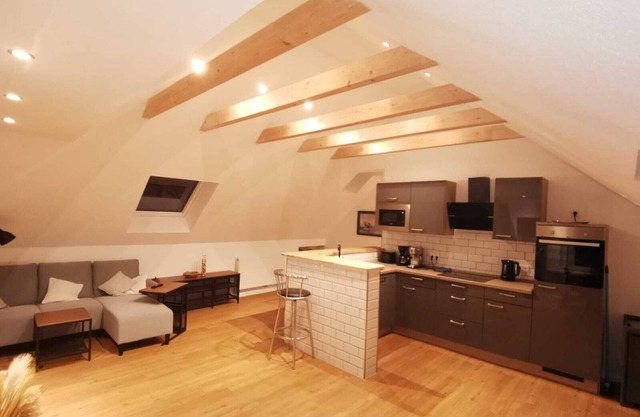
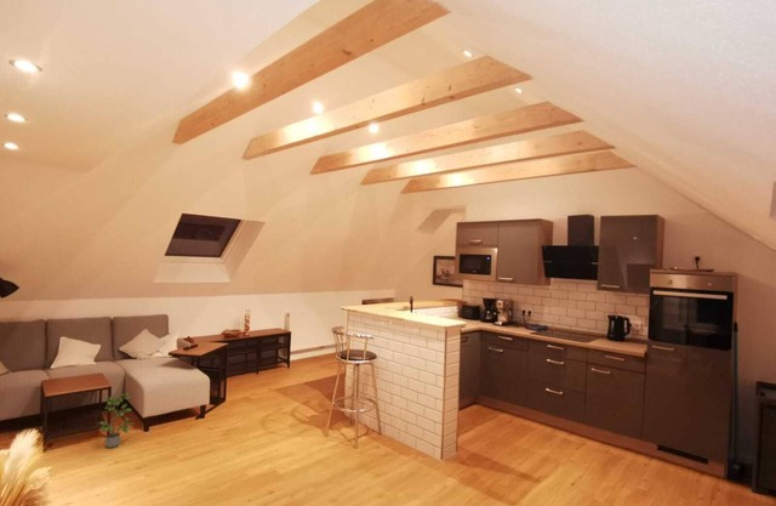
+ potted plant (119, 415)
